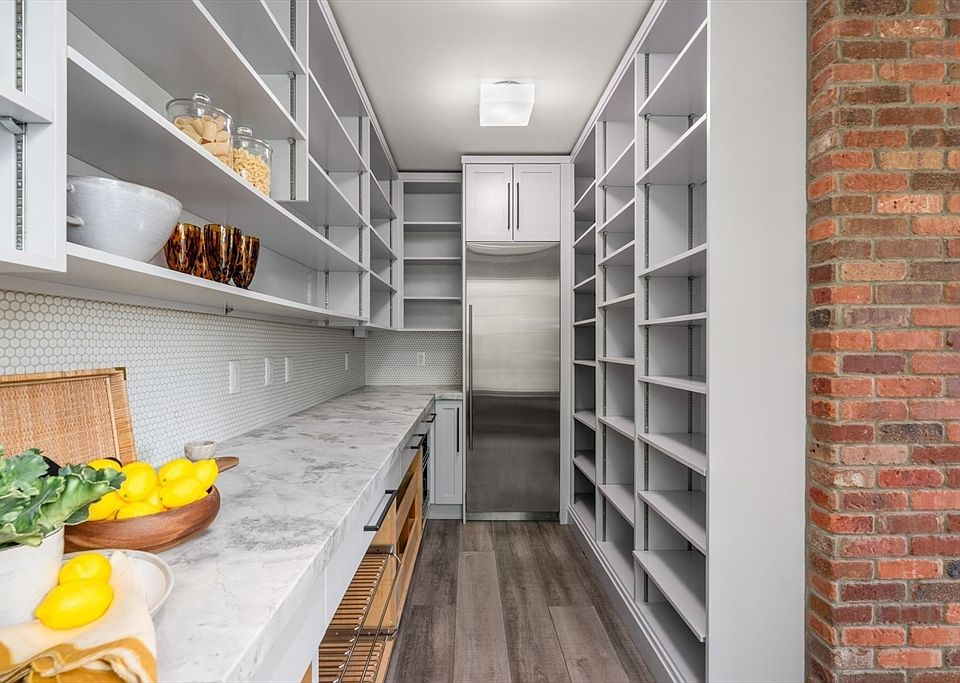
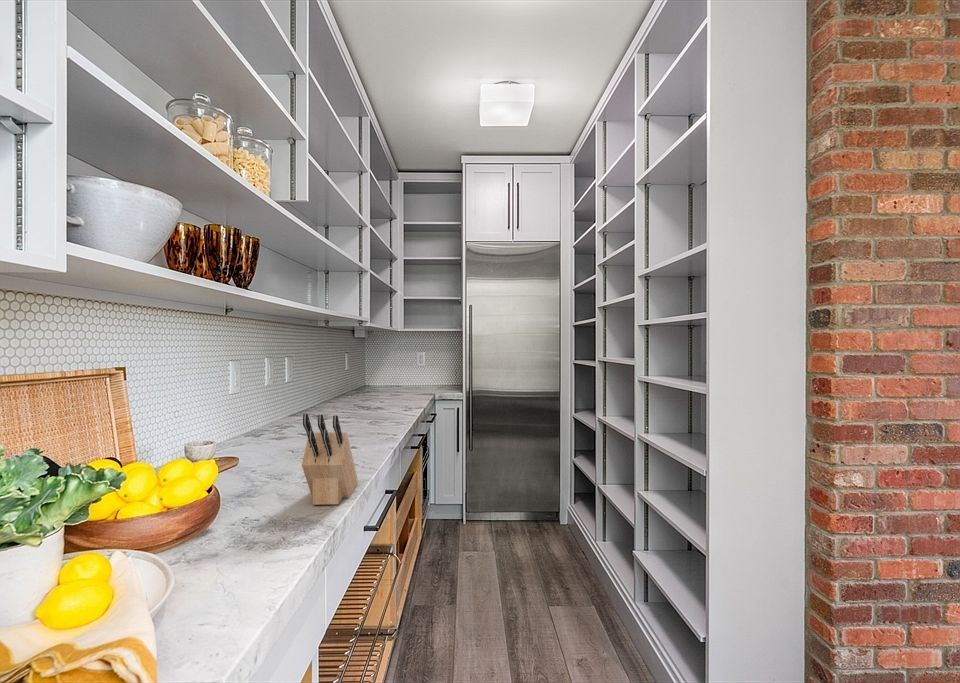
+ knife block (330, 453)
